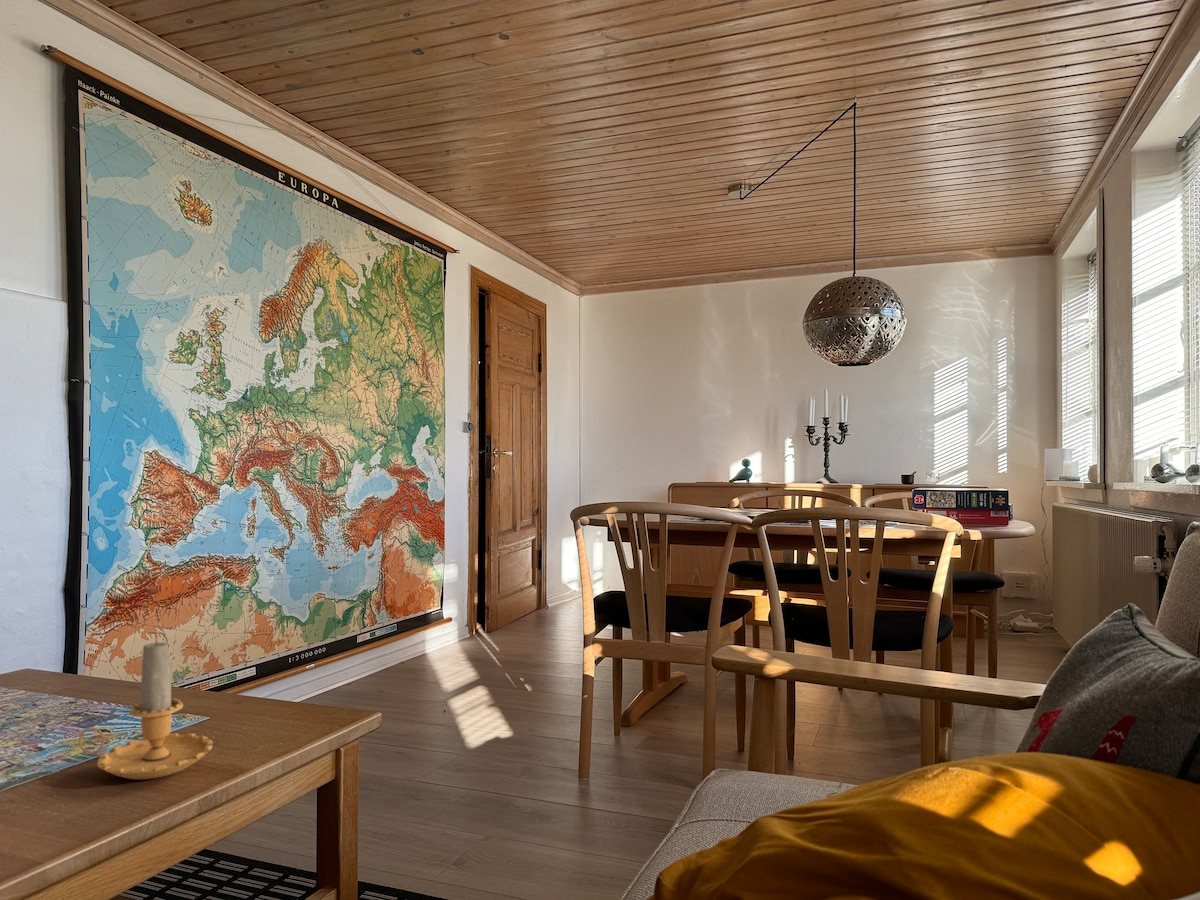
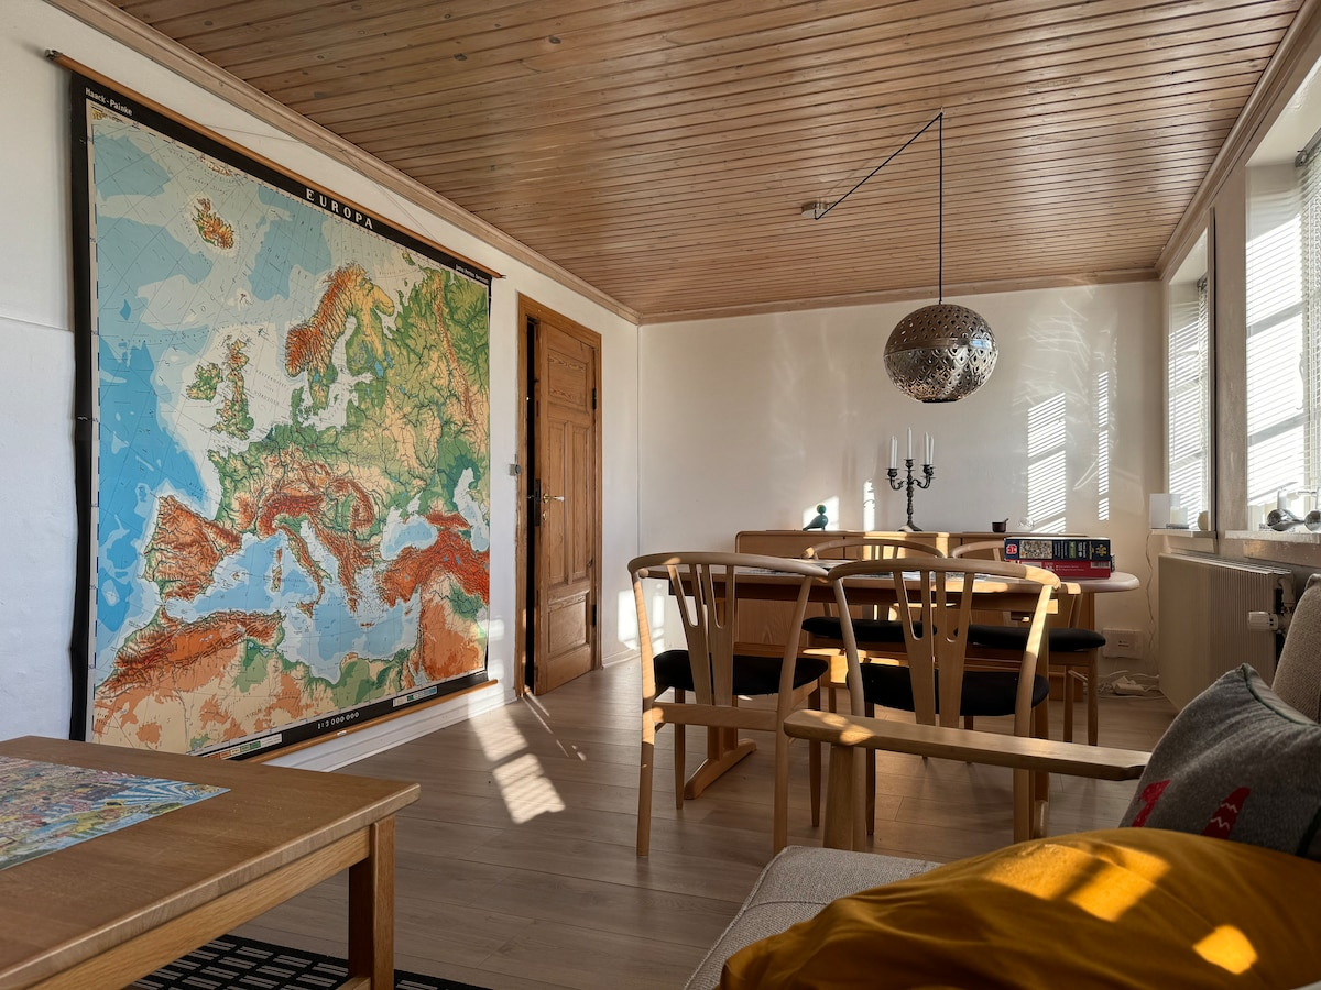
- candle (144, 703)
